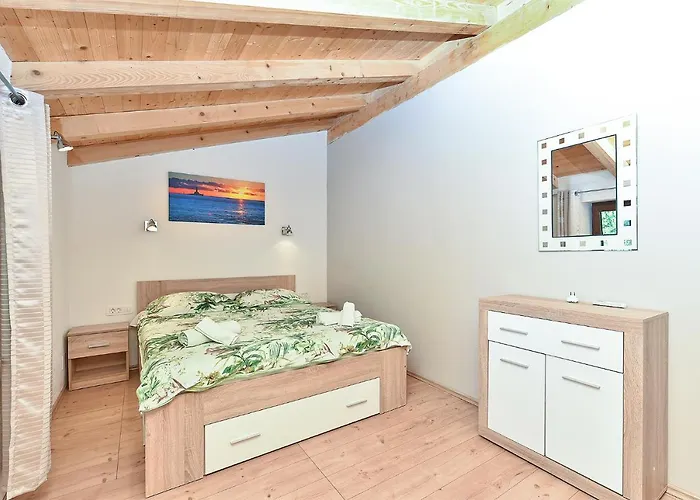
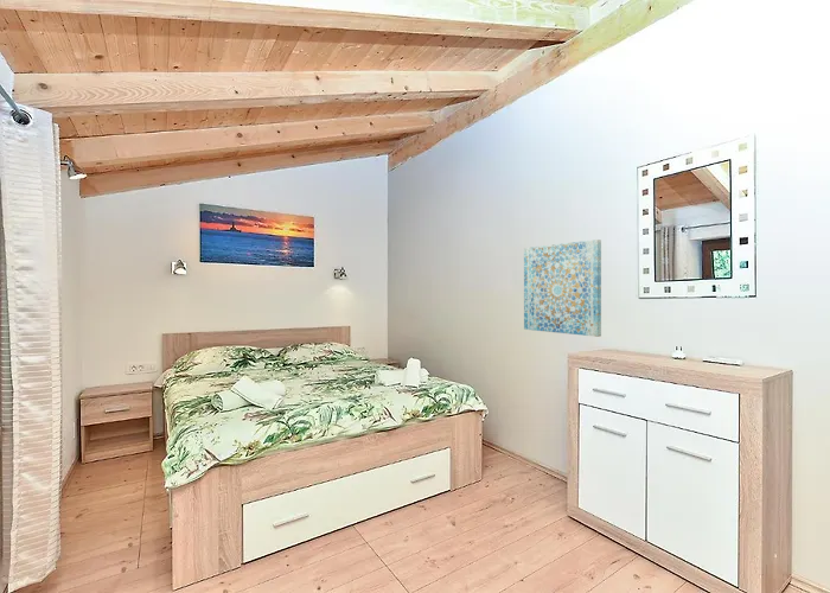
+ wall art (558, 288)
